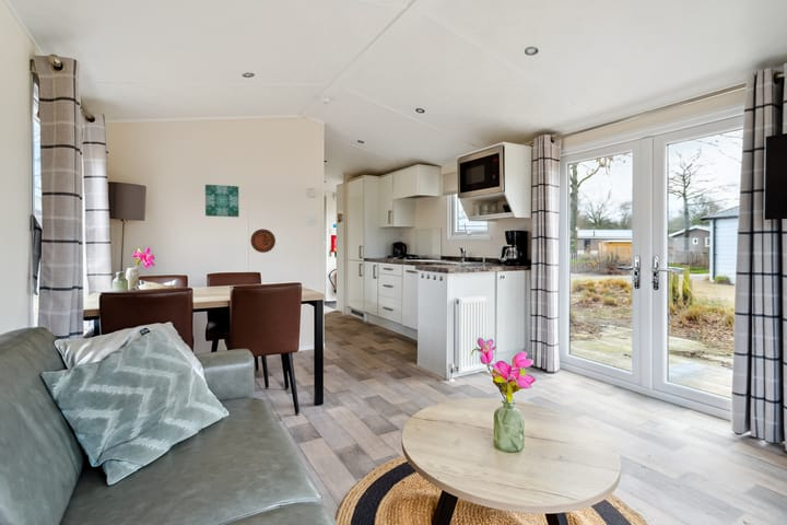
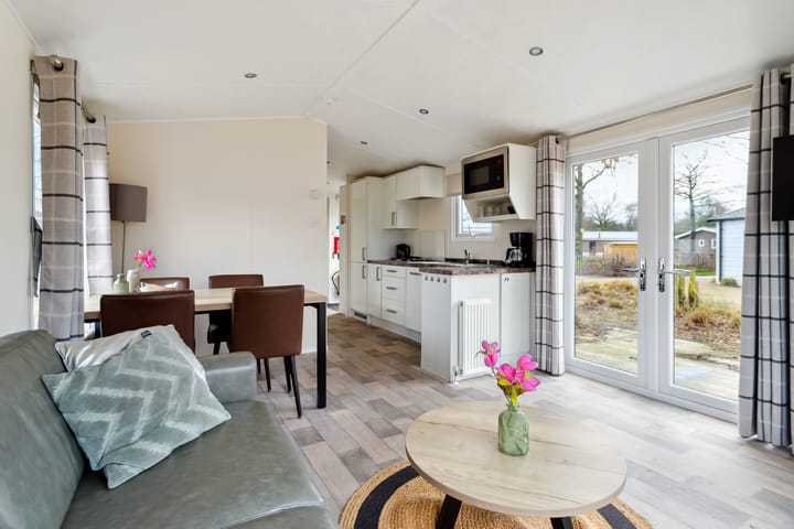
- decorative plate (262, 241)
- wall art (222, 200)
